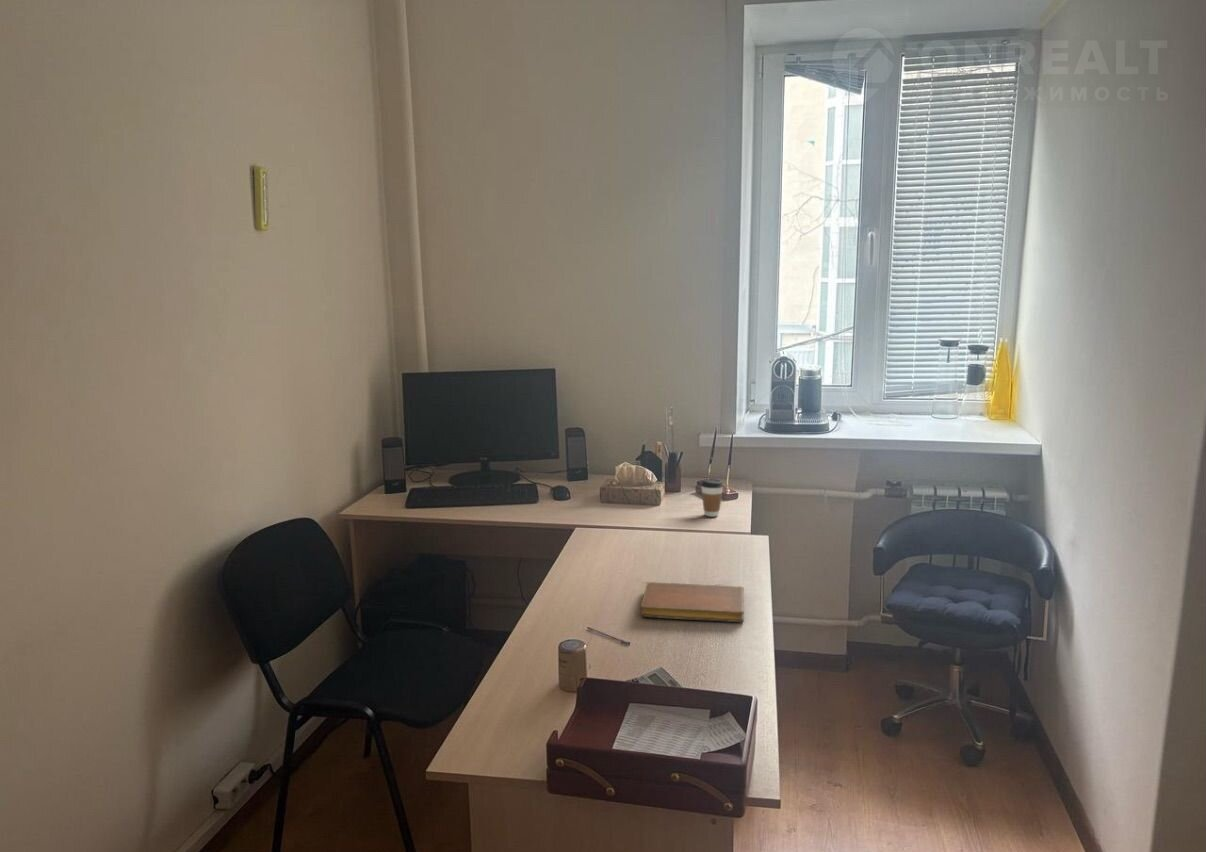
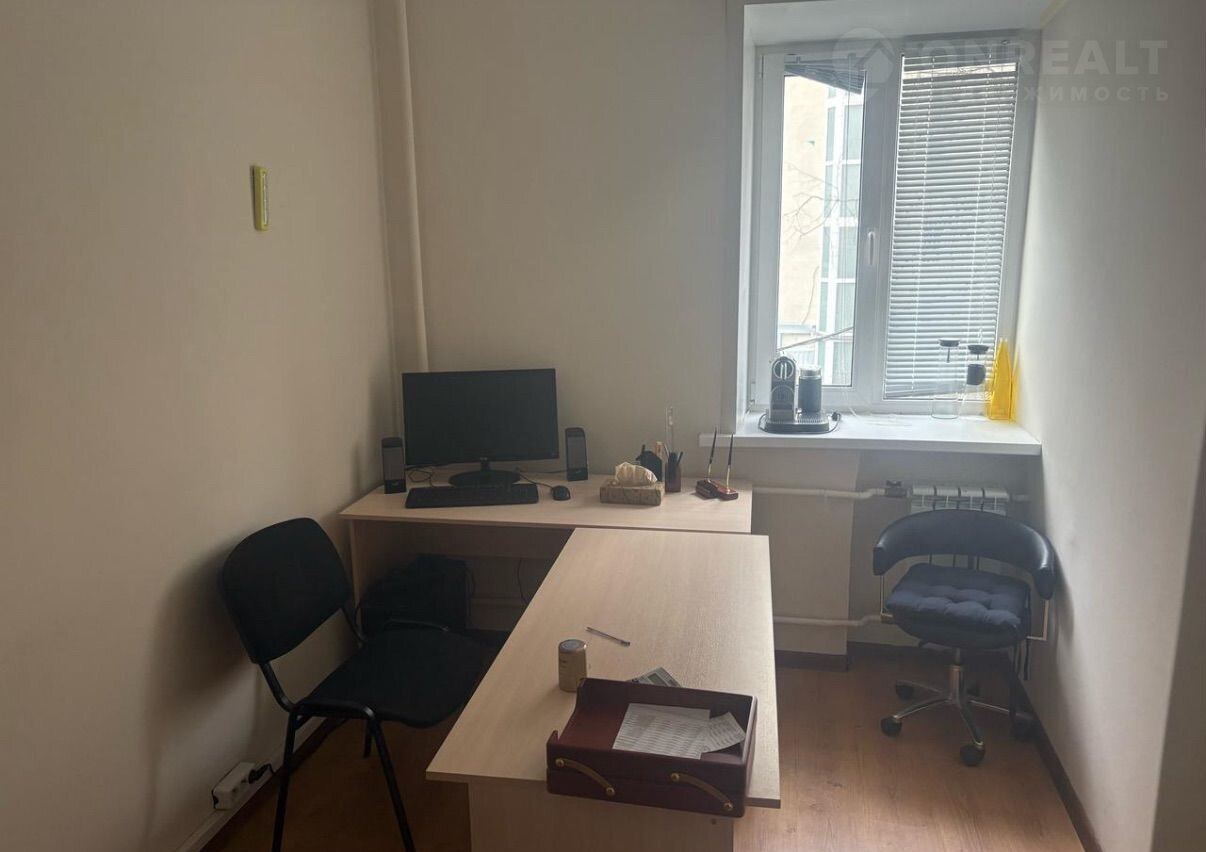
- notebook (693, 600)
- coffee cup (711, 497)
